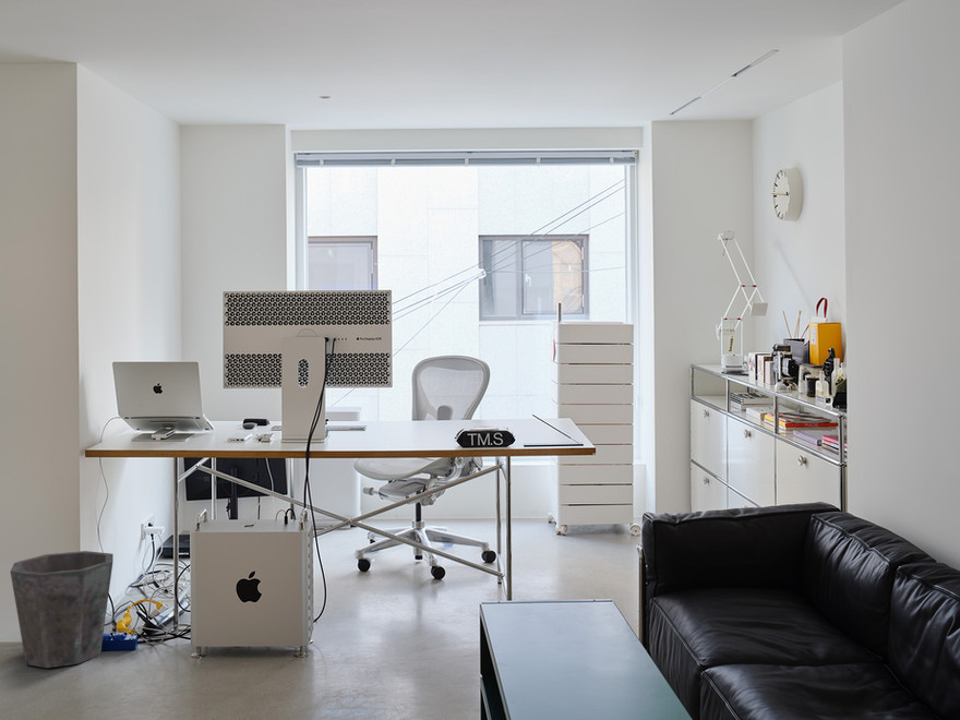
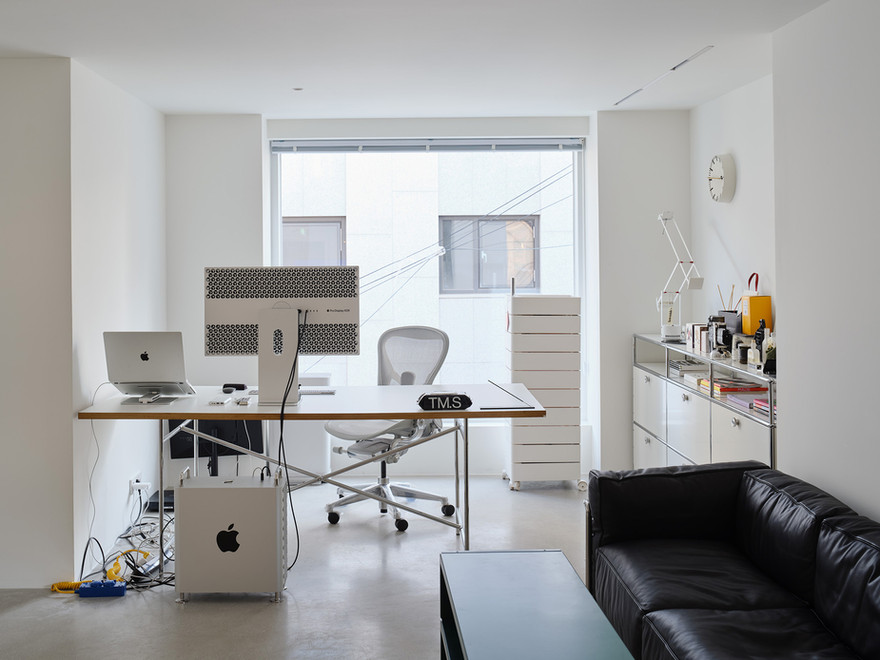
- waste bin (63, 608)
